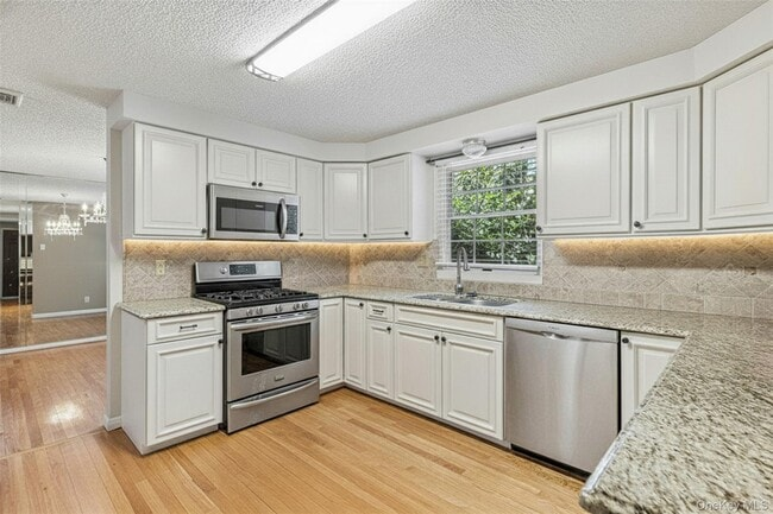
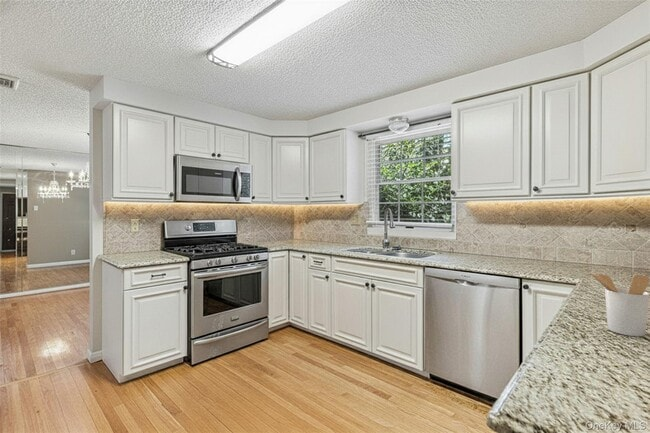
+ utensil holder (616, 301)
